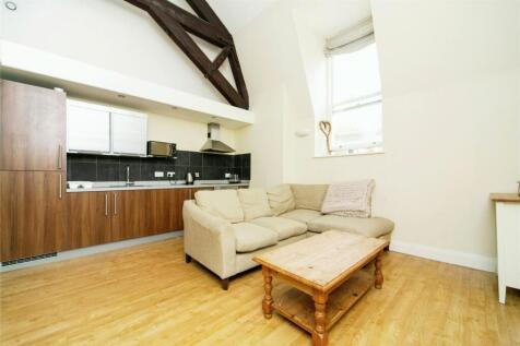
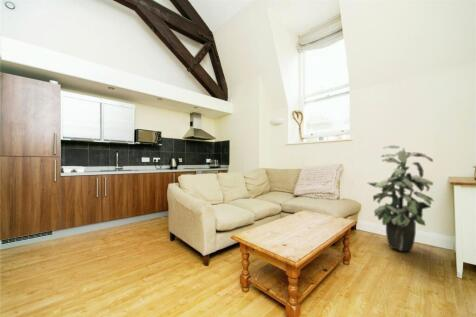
+ indoor plant (397, 196)
